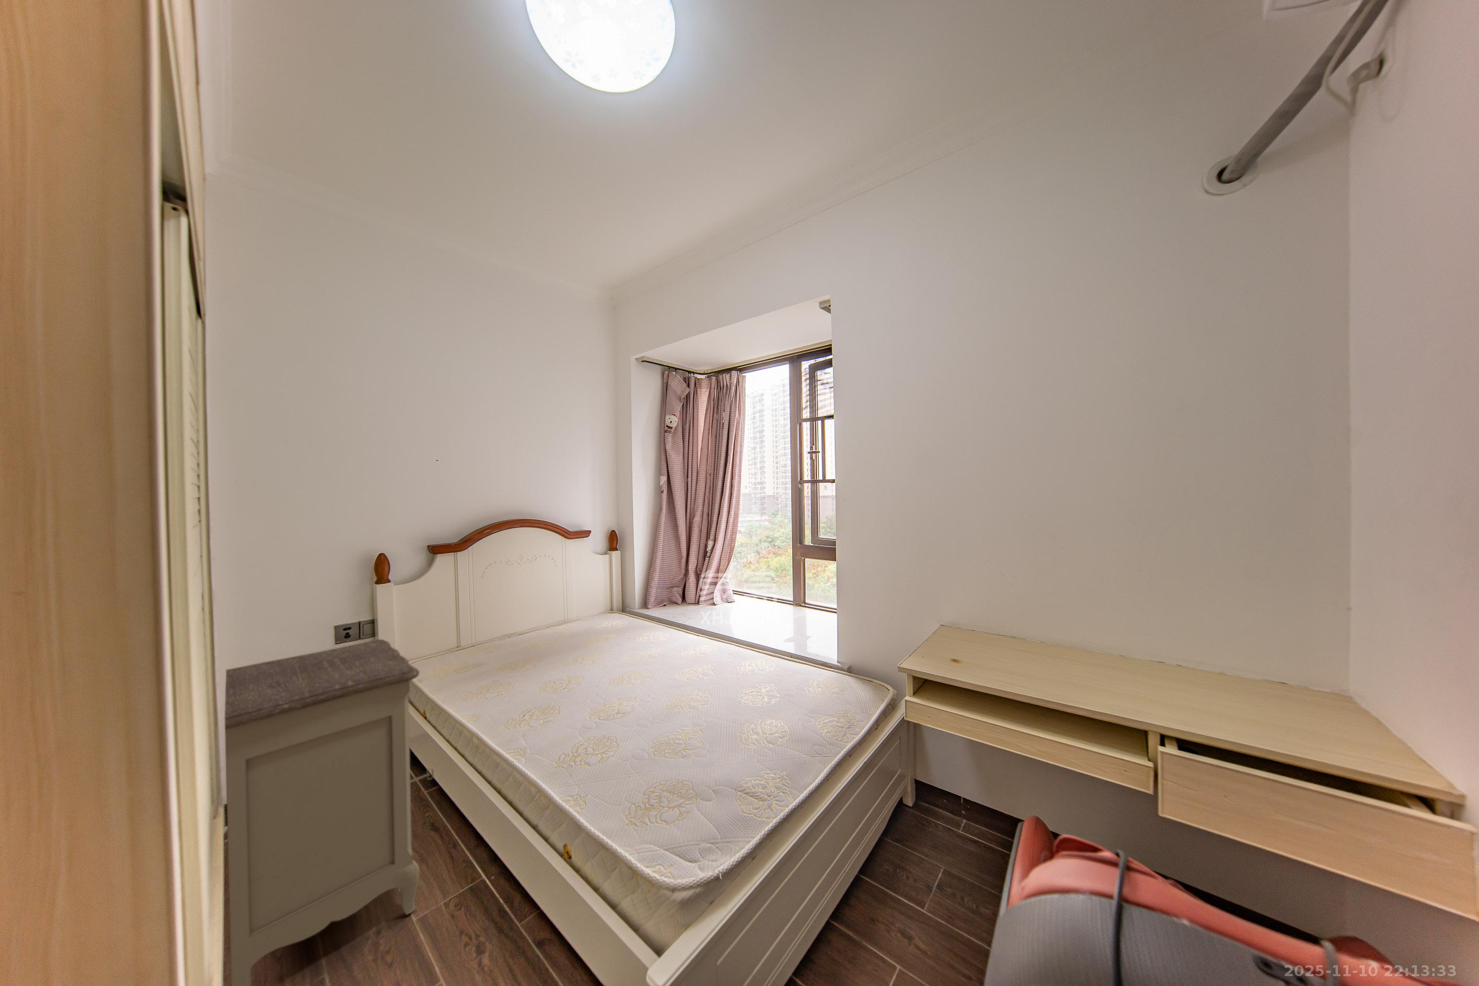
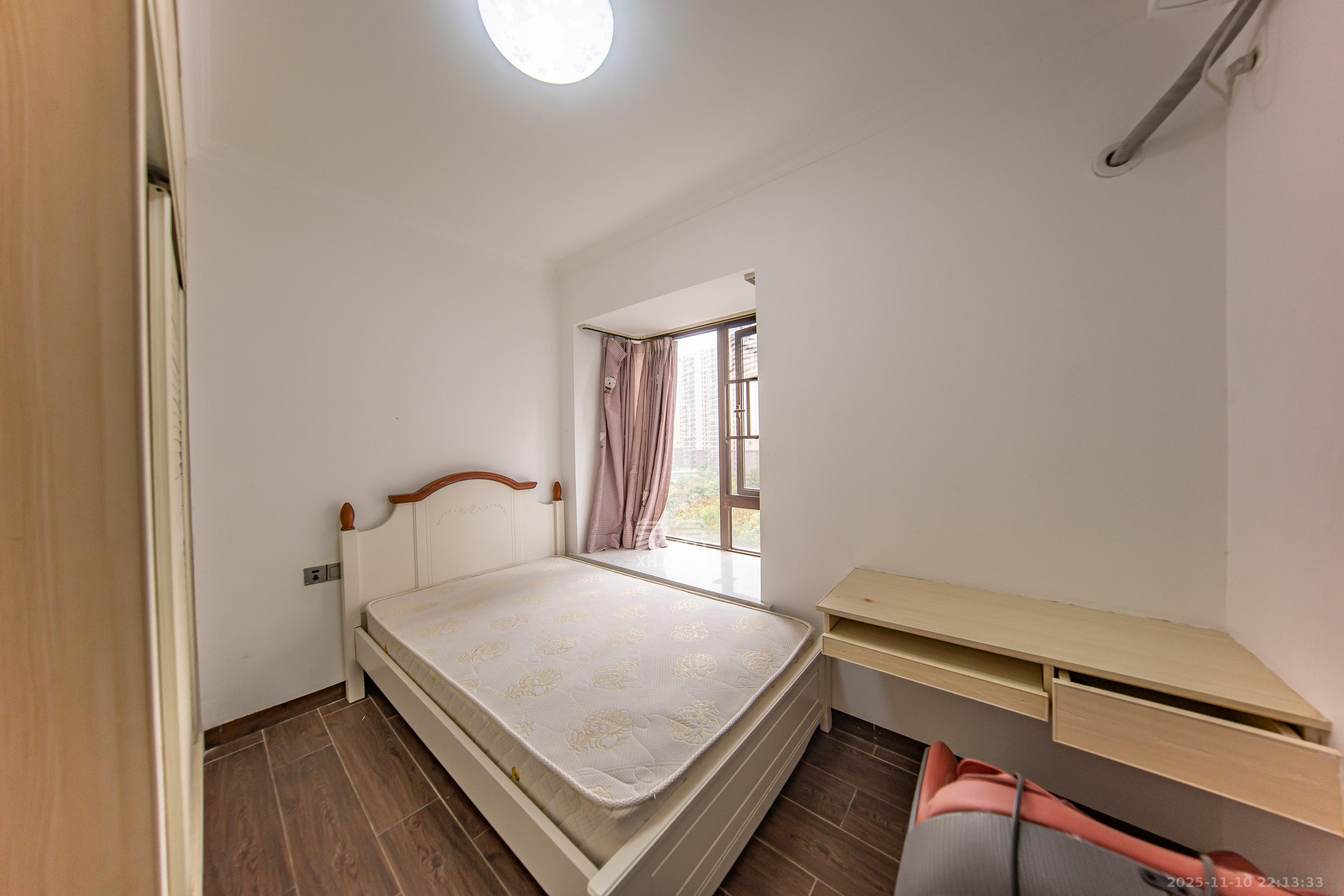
- nightstand (337, 784)
